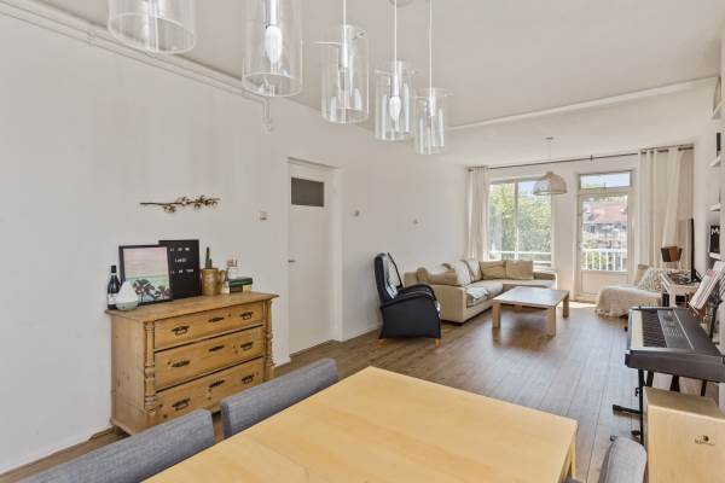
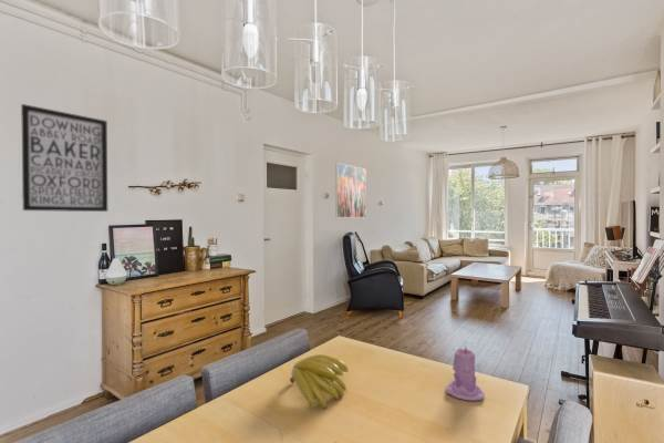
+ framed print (351, 192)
+ banana (314, 373)
+ candle (465, 368)
+ wall art (68, 162)
